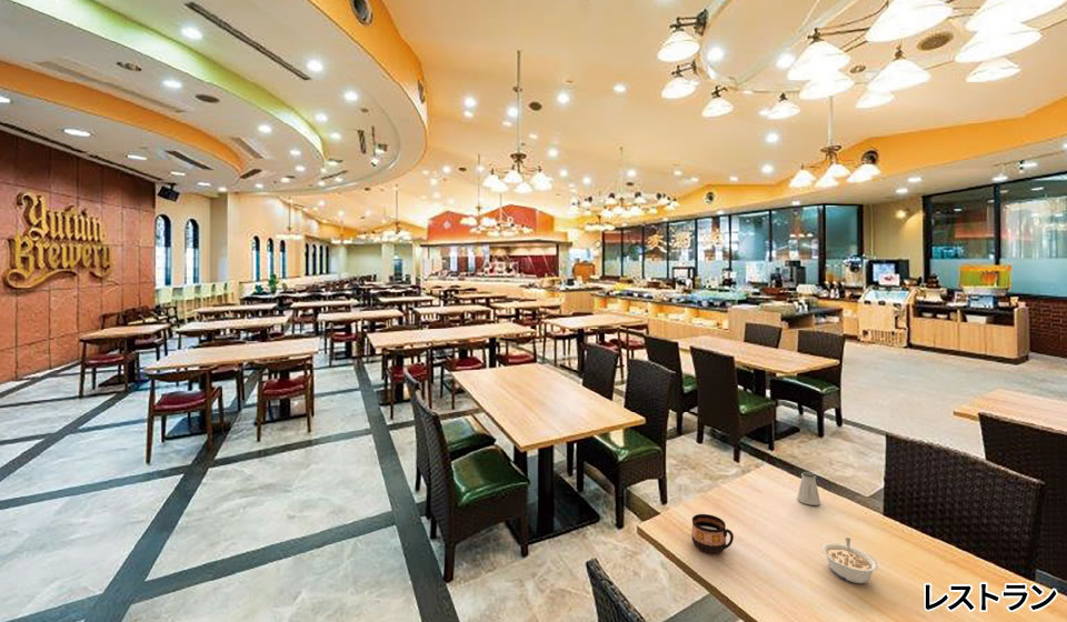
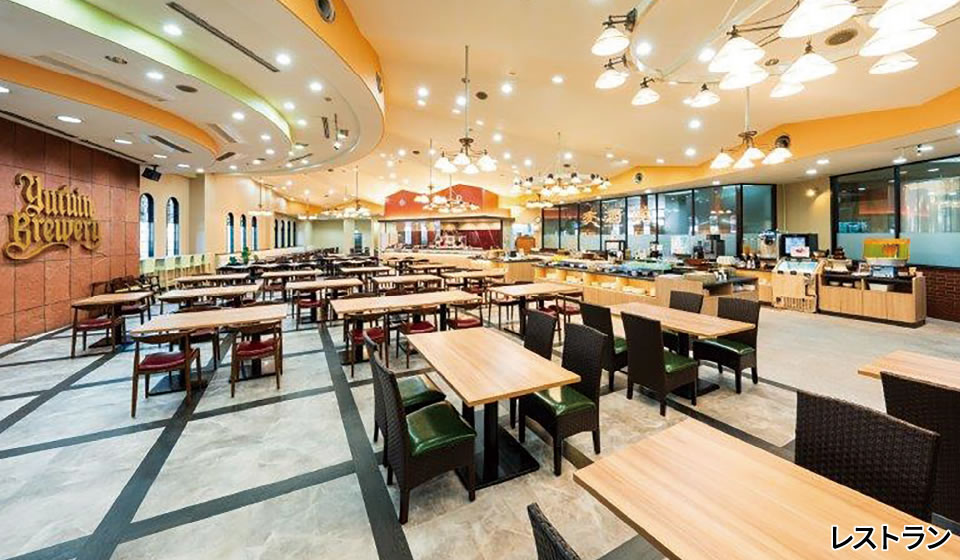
- saltshaker (808, 486)
- legume (847, 561)
- cup (709, 534)
